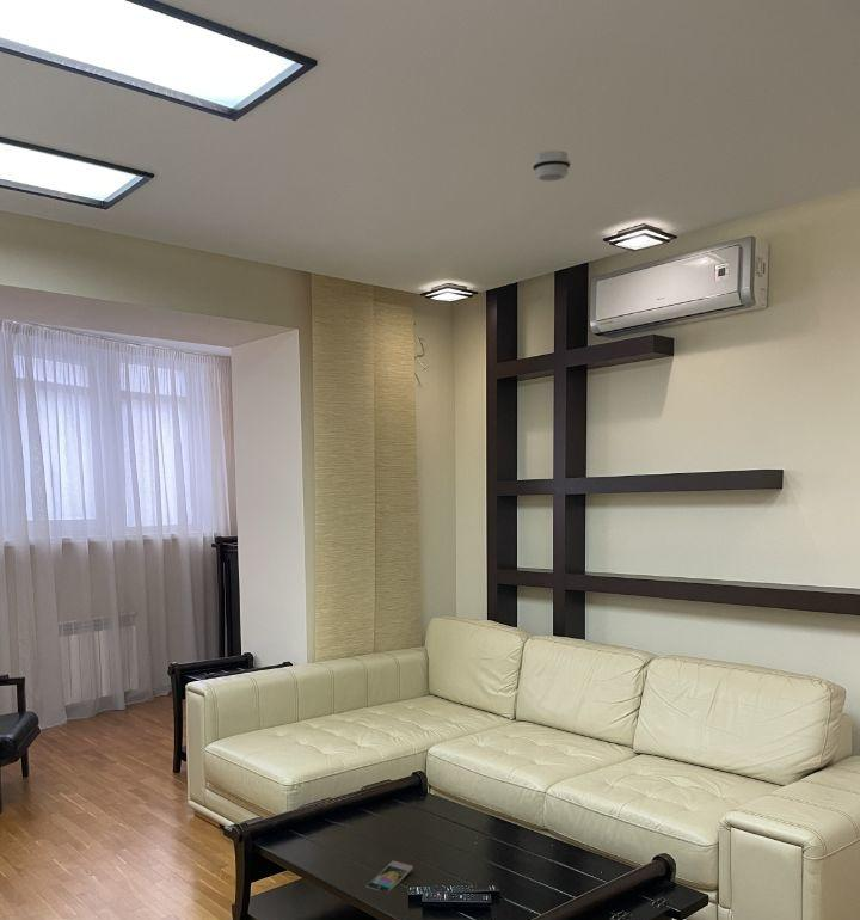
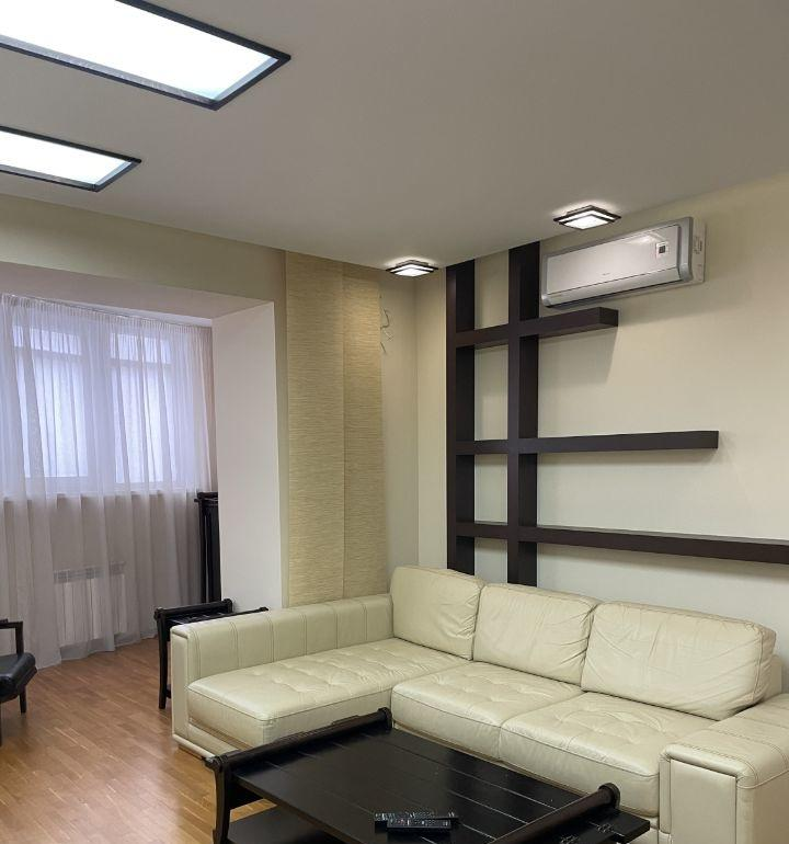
- smoke detector (551, 166)
- smartphone (389, 877)
